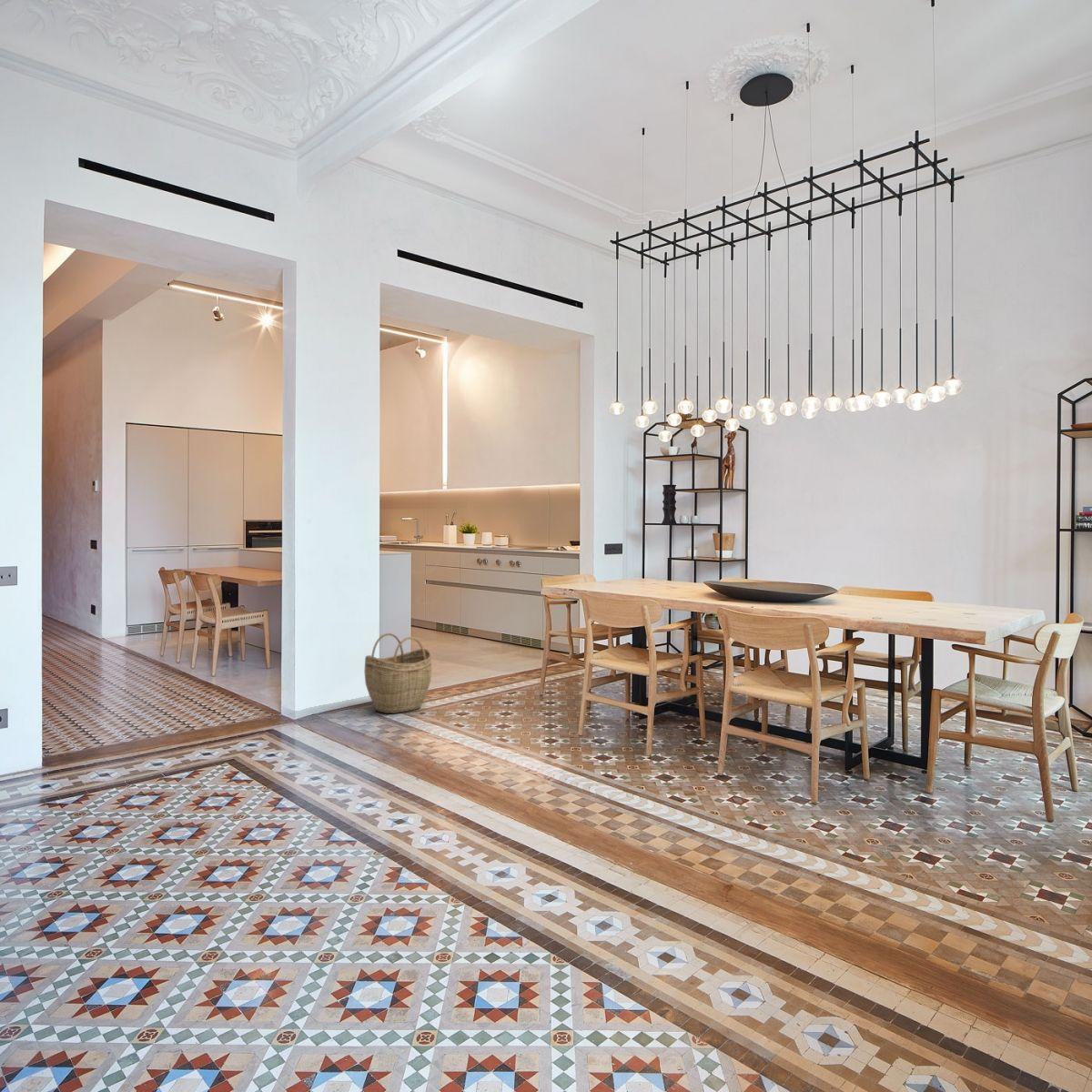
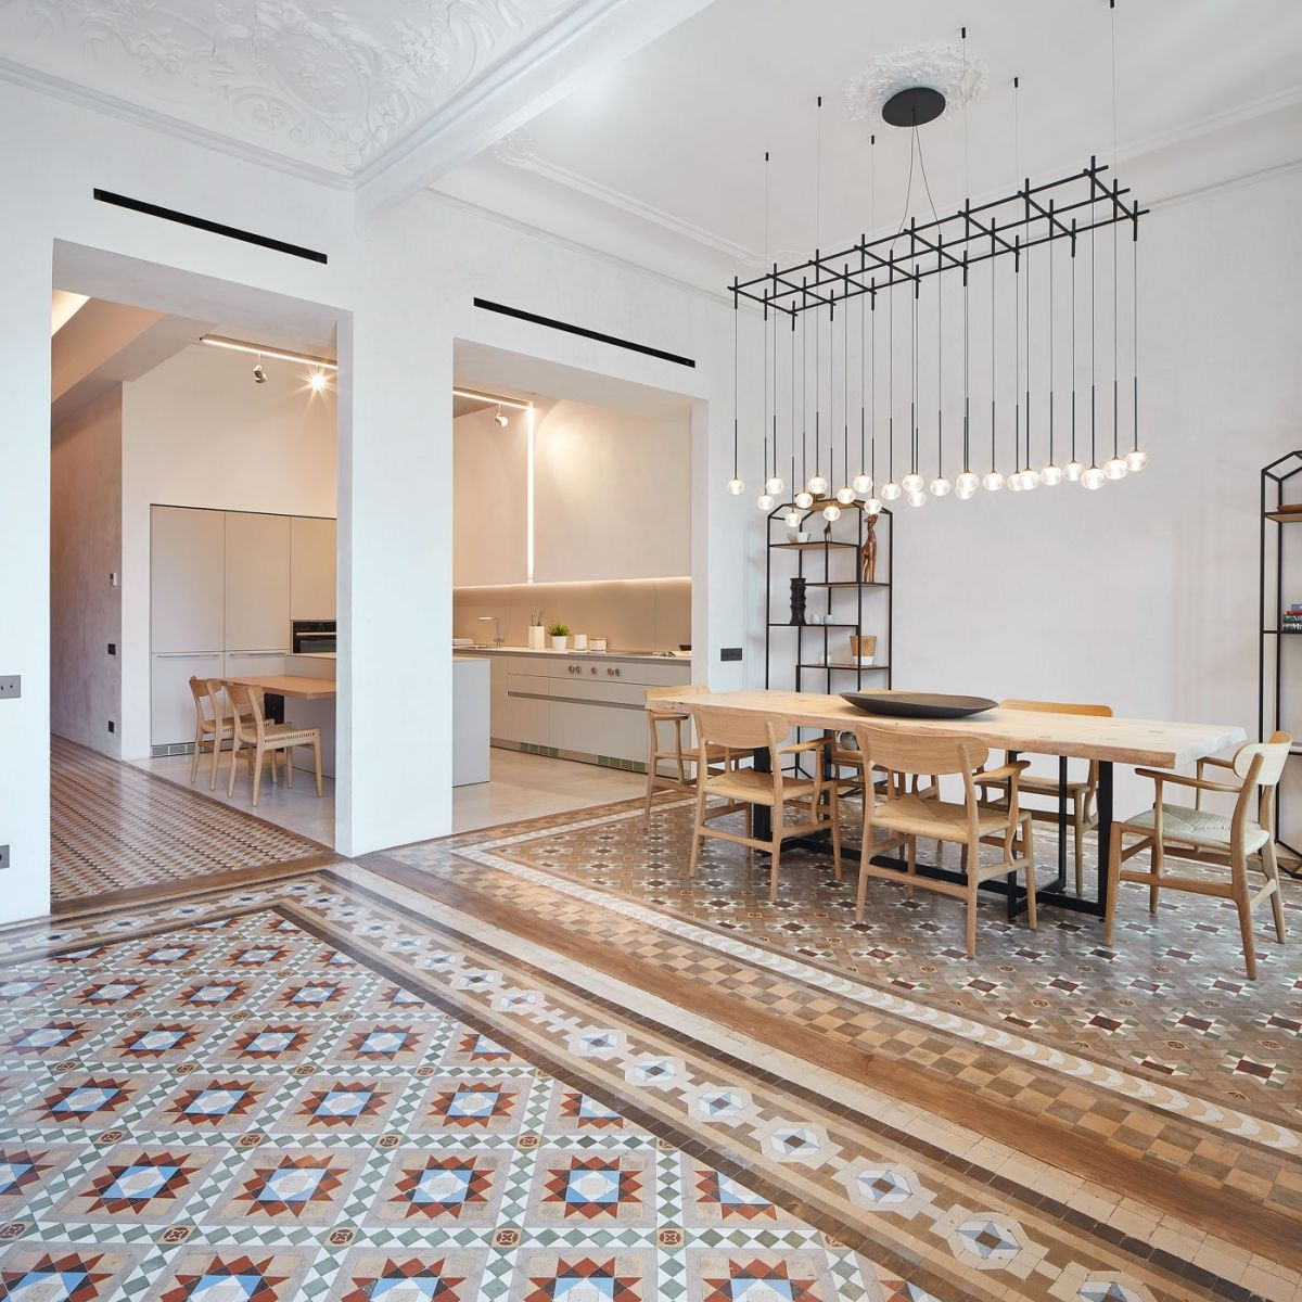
- woven basket (398, 672)
